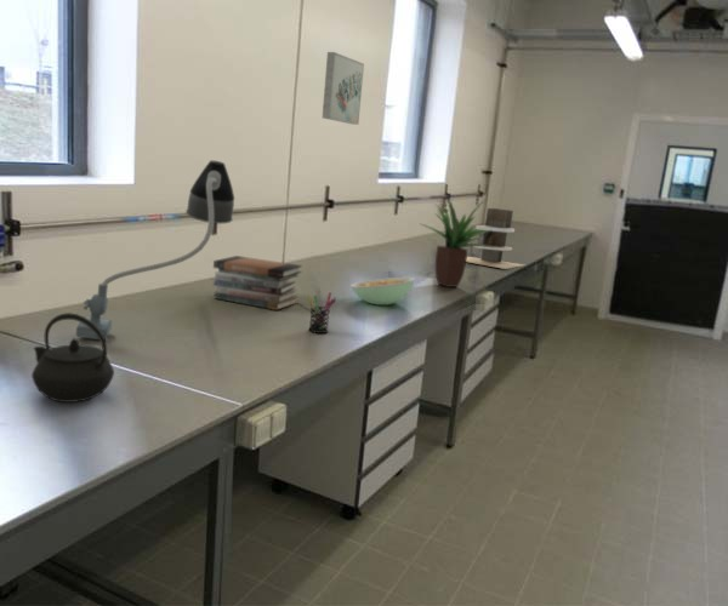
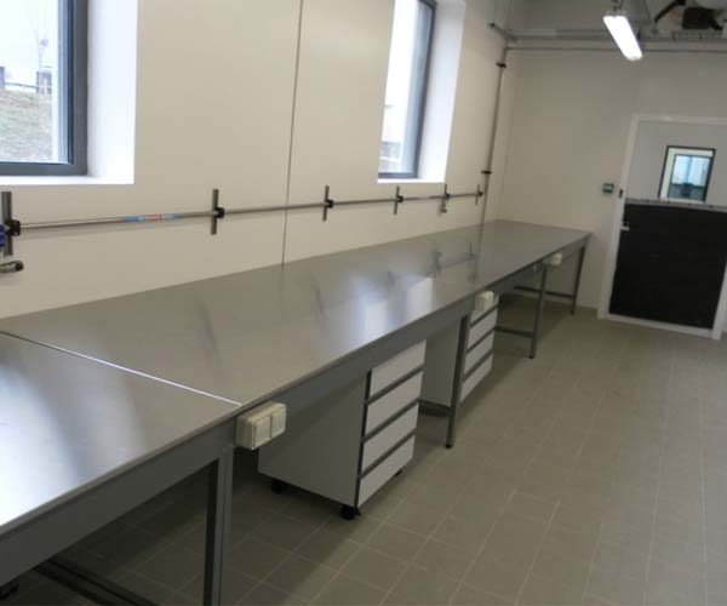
- kettle (69, 353)
- plant pot (494, 235)
- pen holder (319, 310)
- casserole (381, 290)
- desk lamp (167, 261)
- book stack (256, 281)
- potted plant (460, 242)
- wall art (343, 90)
